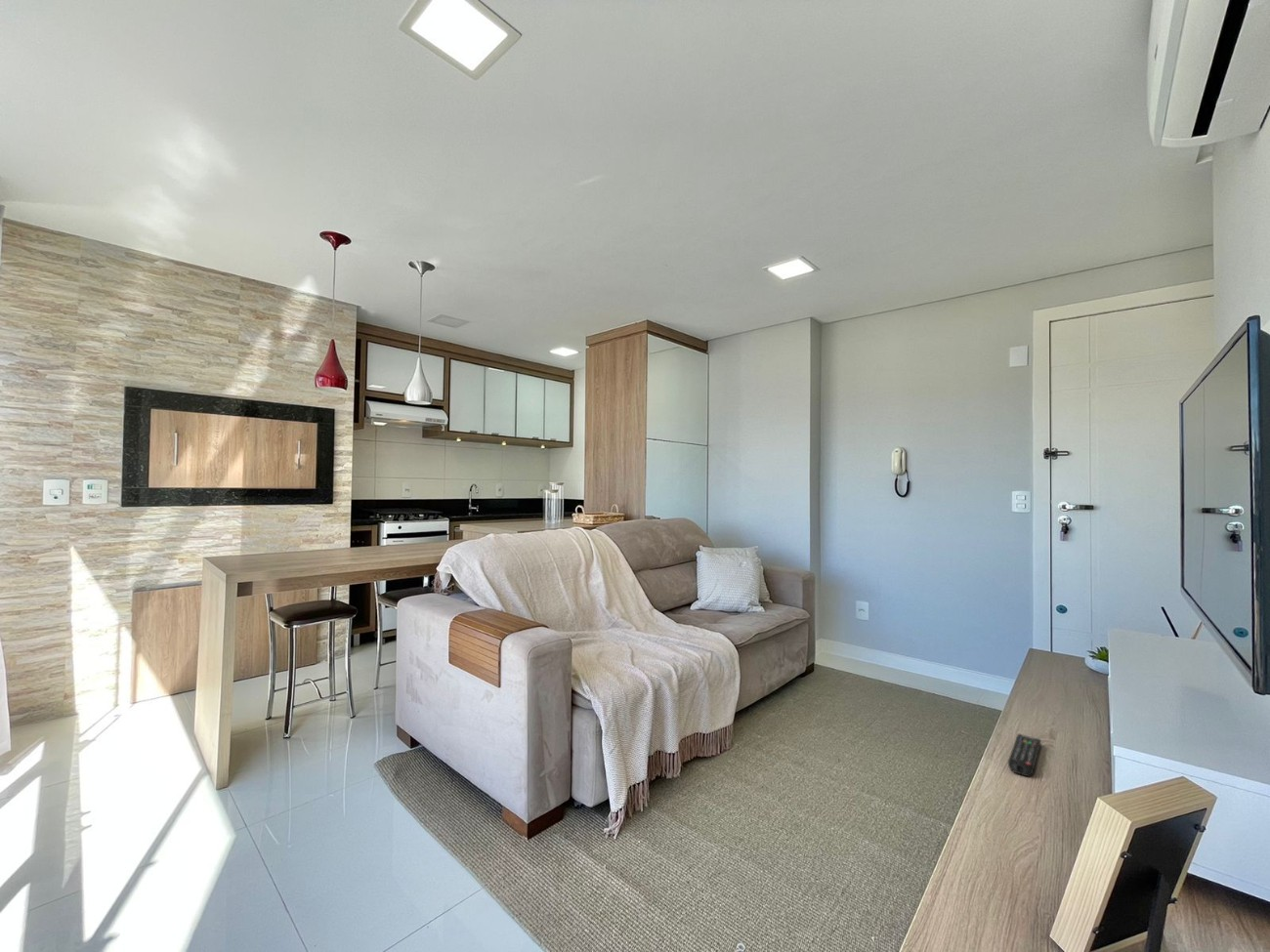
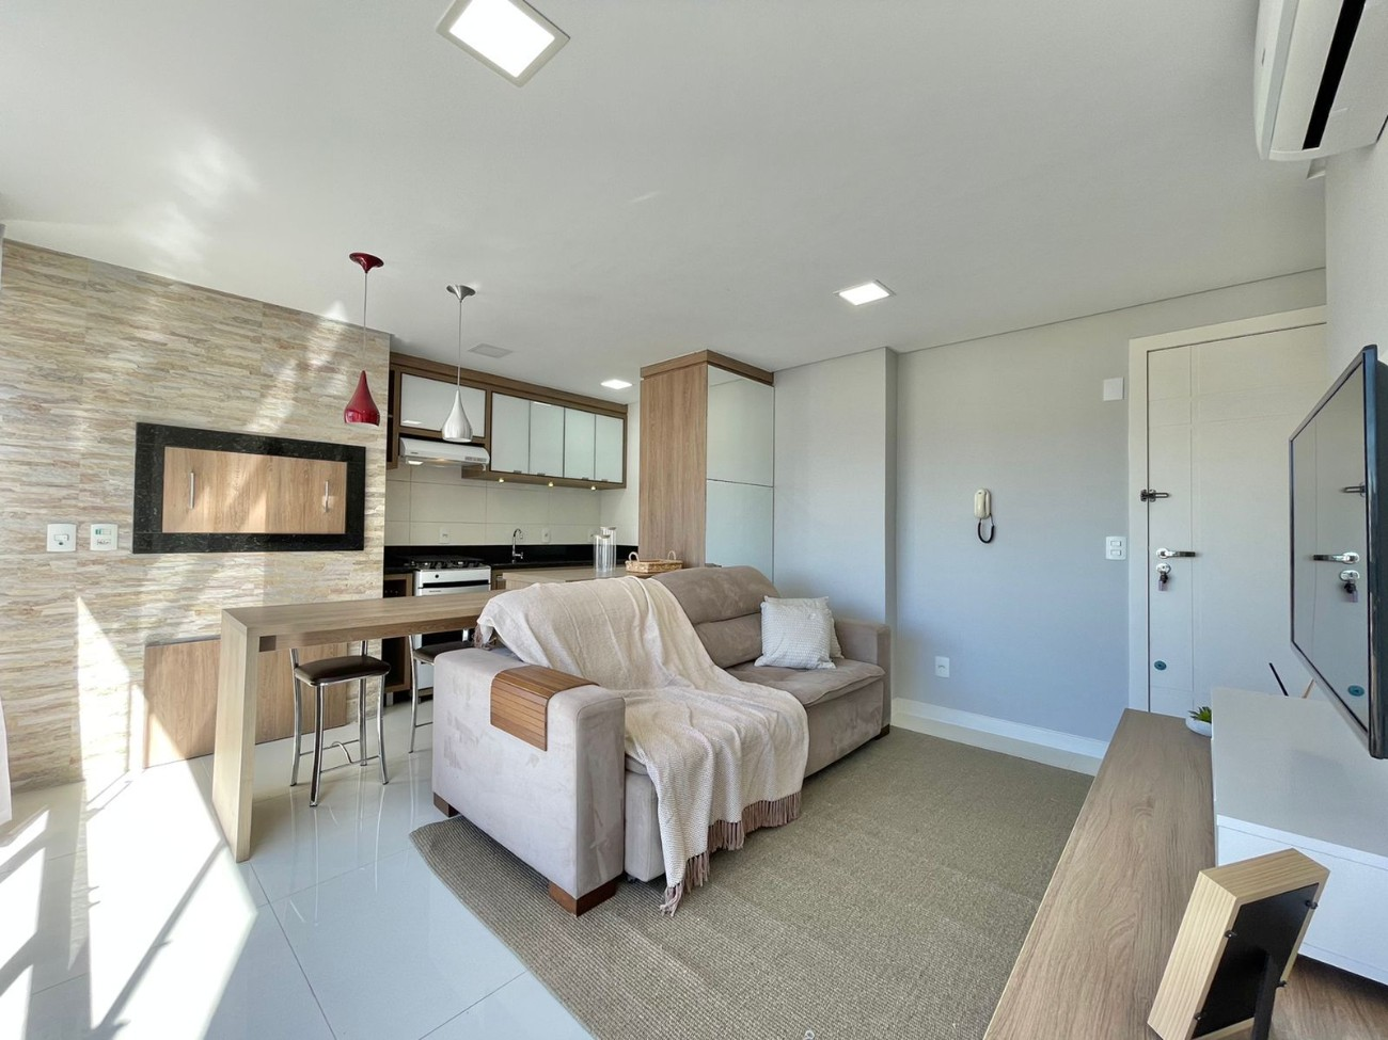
- remote control (1025, 753)
